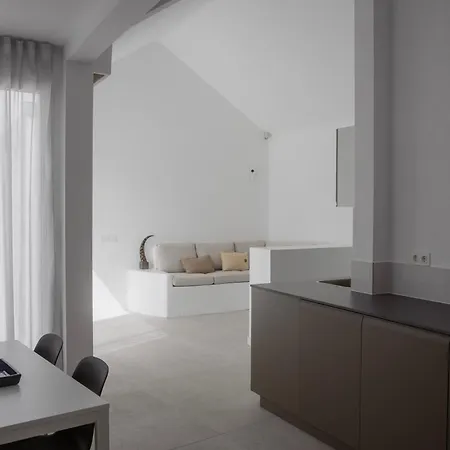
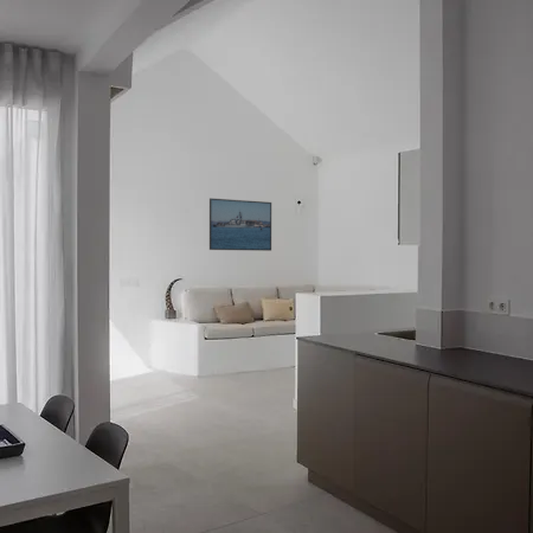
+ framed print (240, 225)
